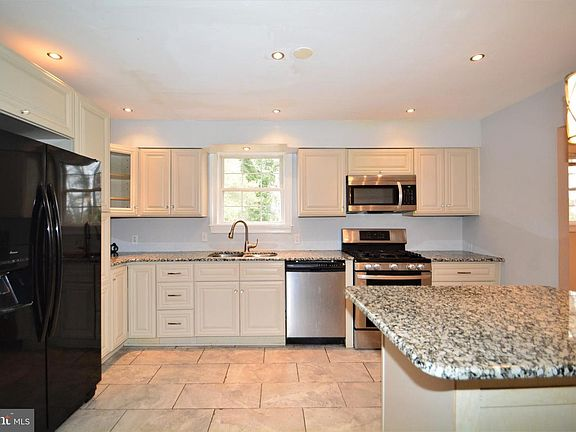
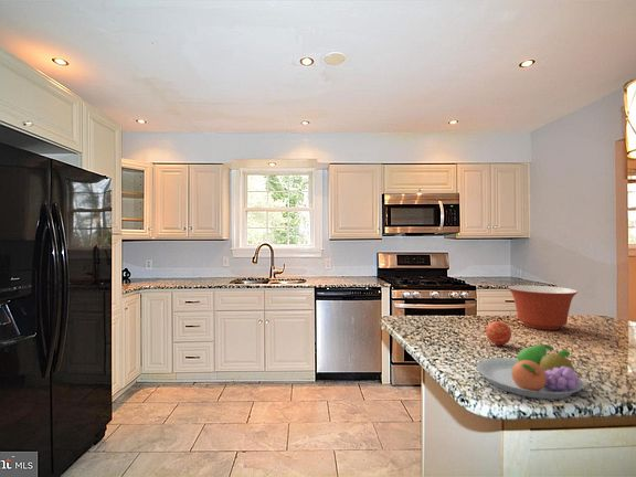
+ fruit bowl (529, 363)
+ apple (498, 332)
+ mixing bowl (541, 307)
